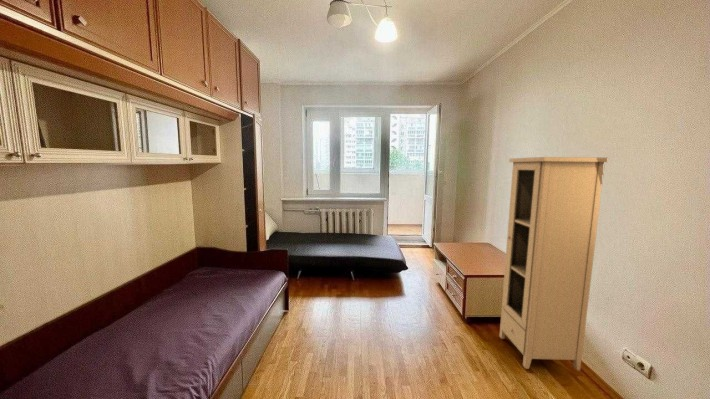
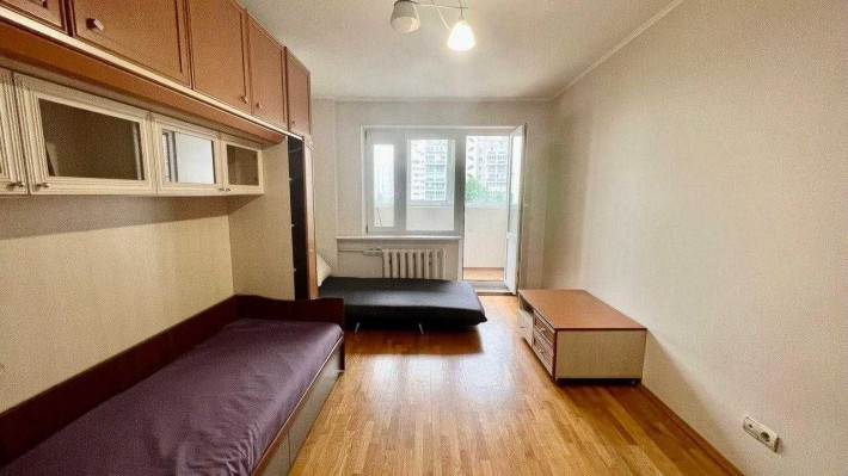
- cupboard (543, 259)
